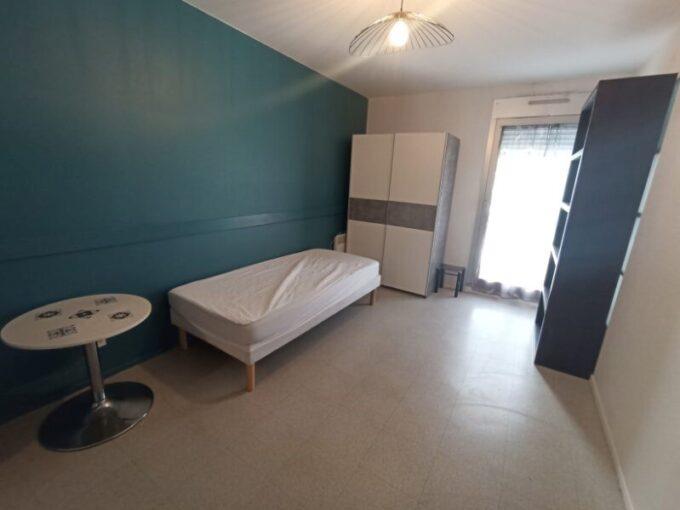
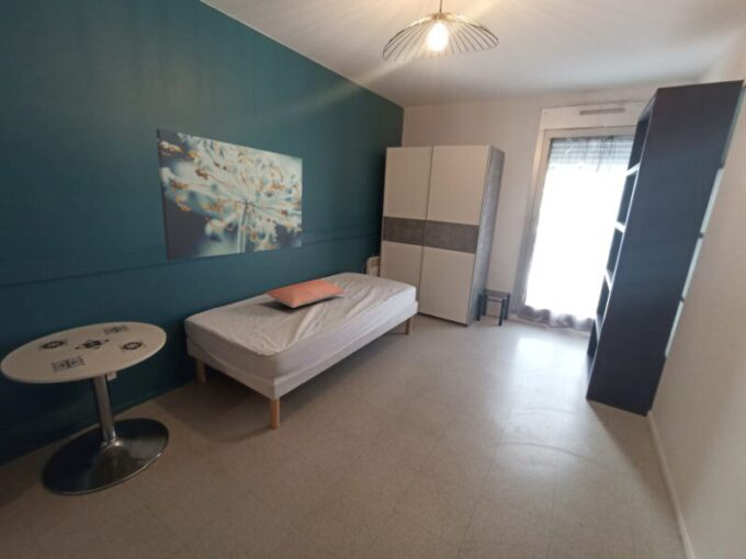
+ pillow (307, 292)
+ wall art (245, 201)
